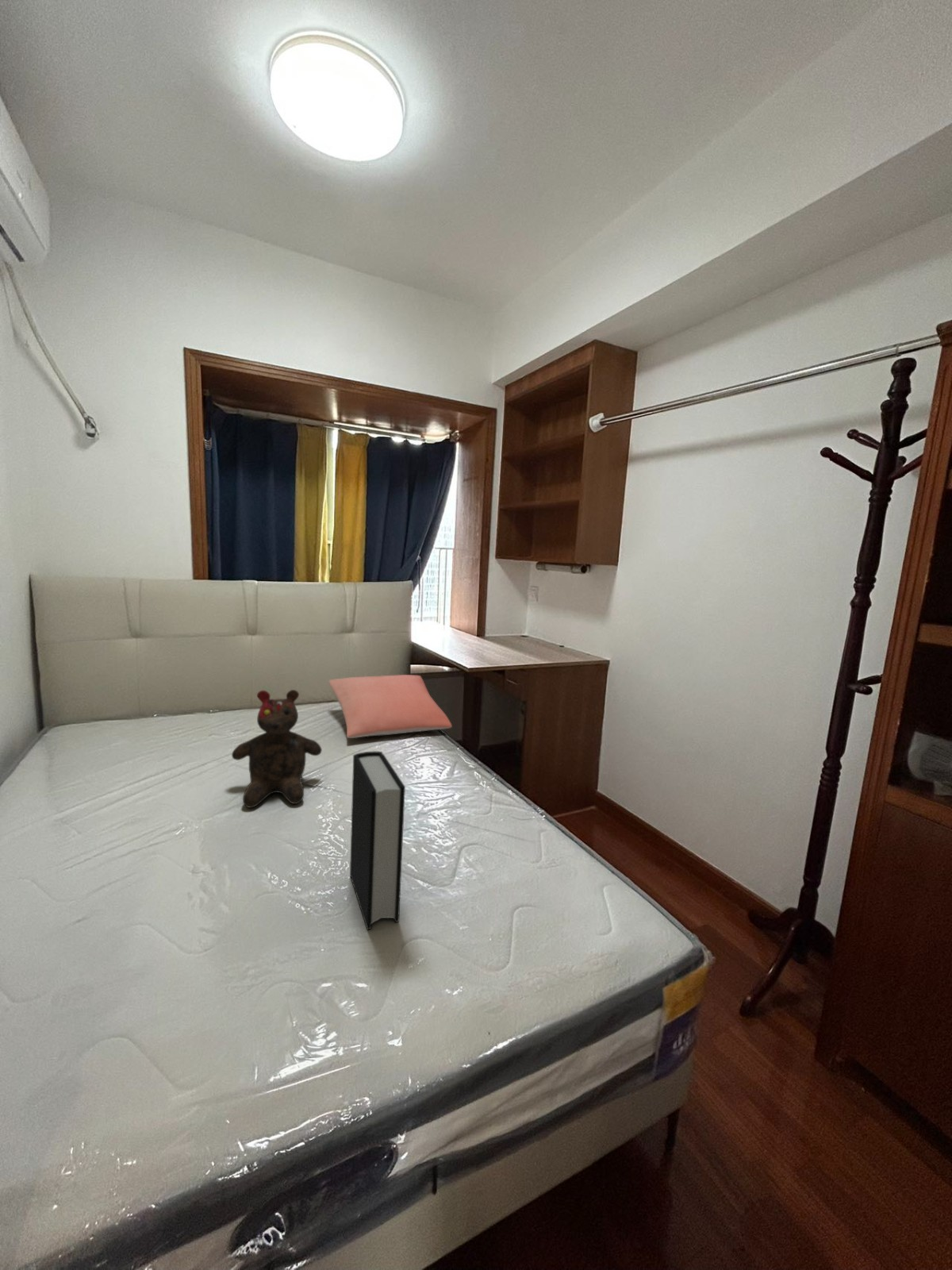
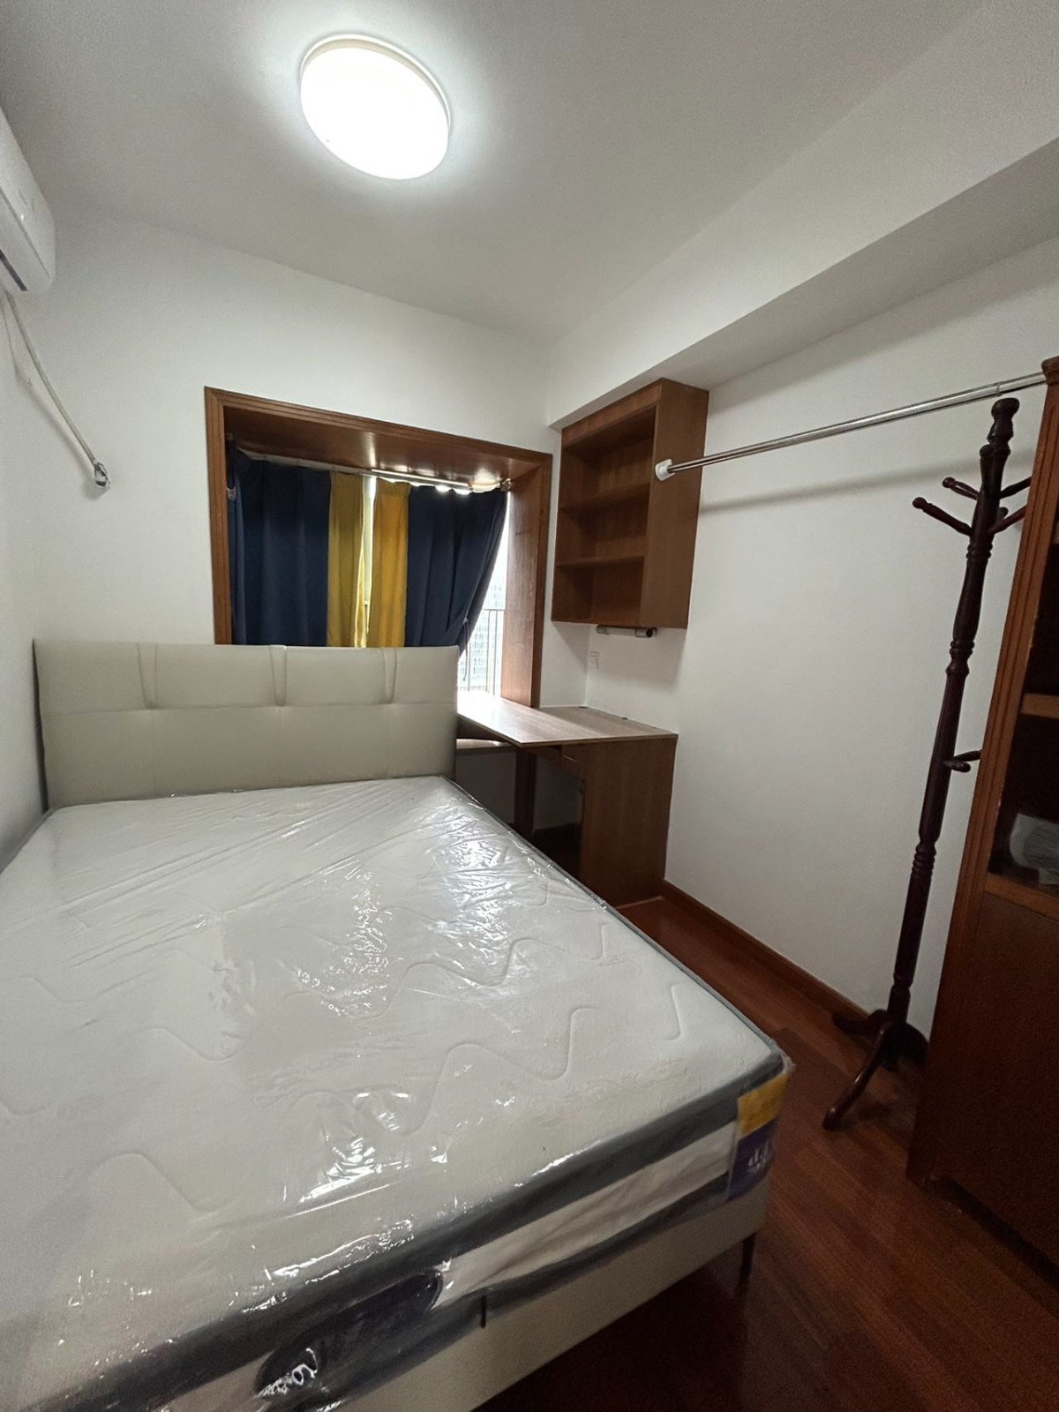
- book (374, 833)
- teddy bear (276, 745)
- pillow (388, 702)
